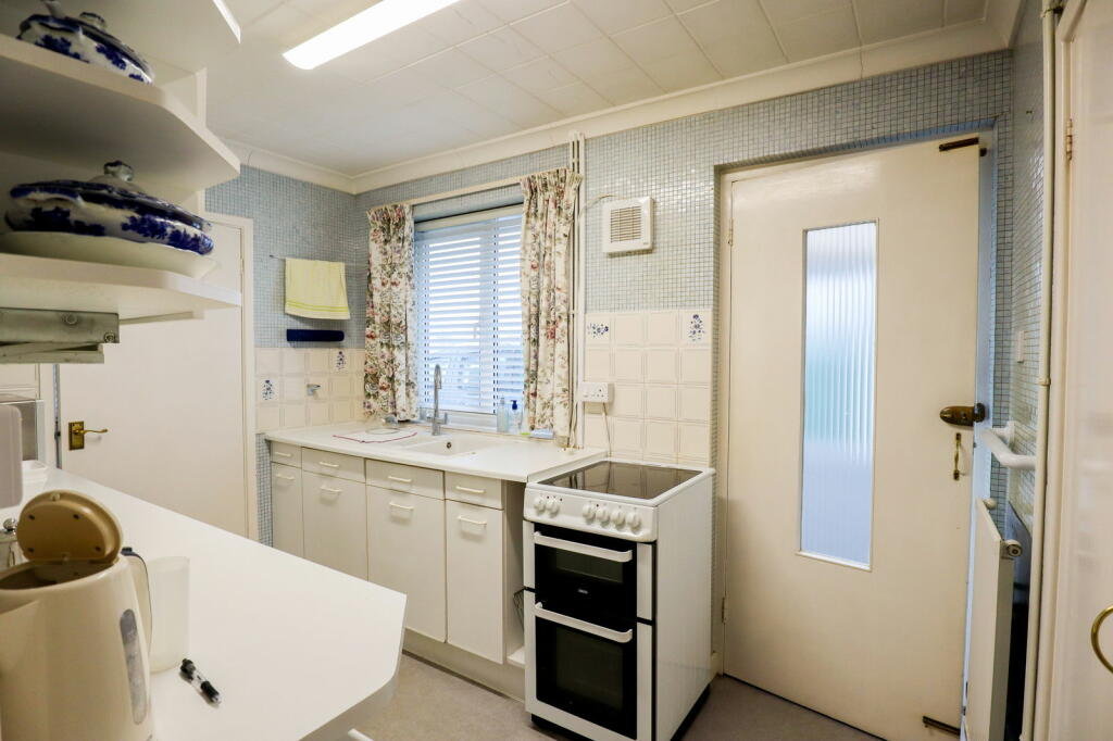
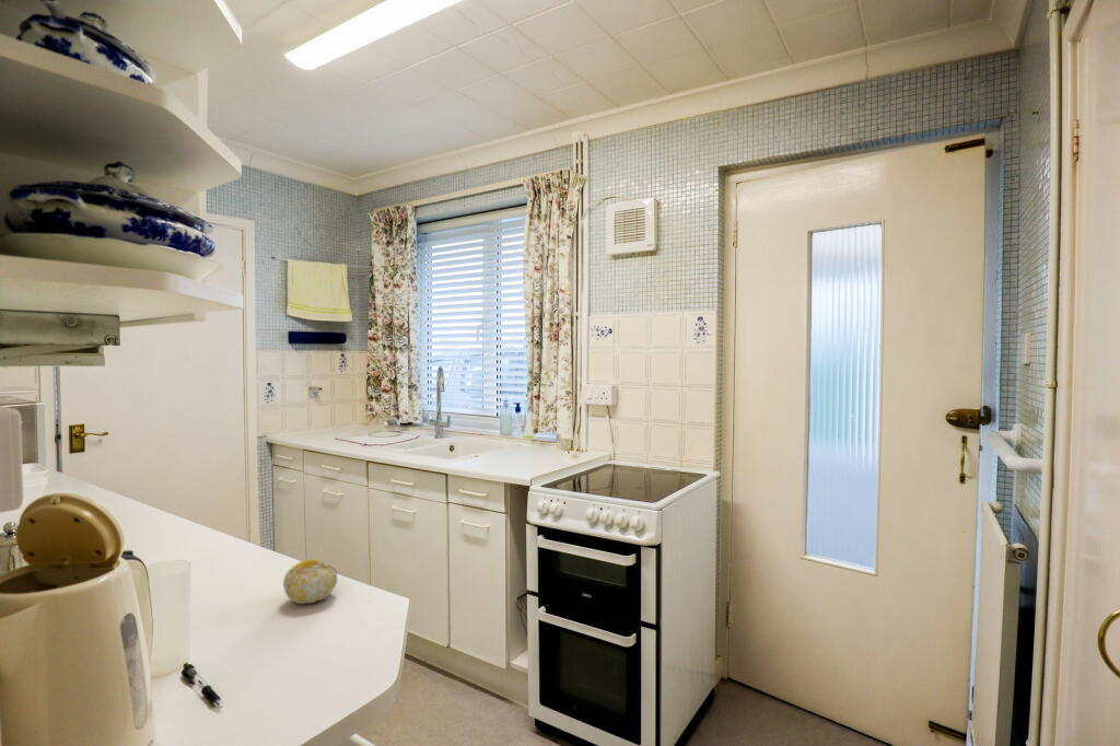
+ fruit (311, 580)
